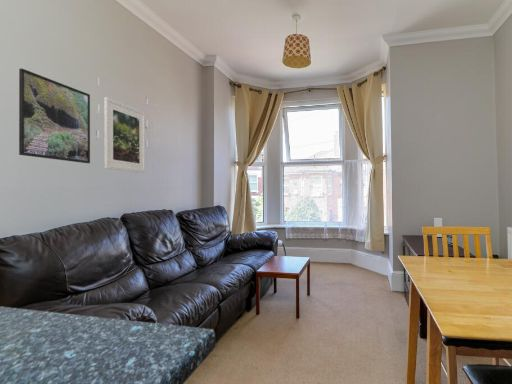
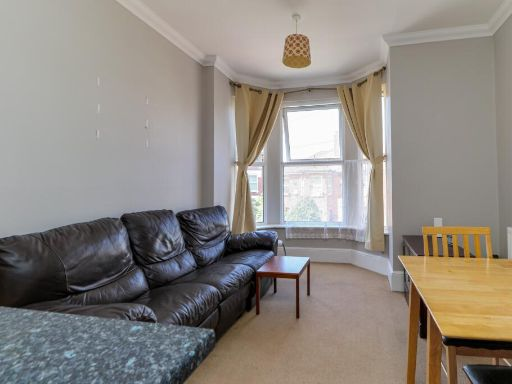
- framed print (126, 138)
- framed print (58, 121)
